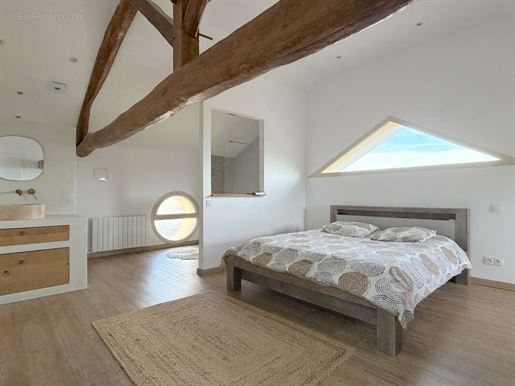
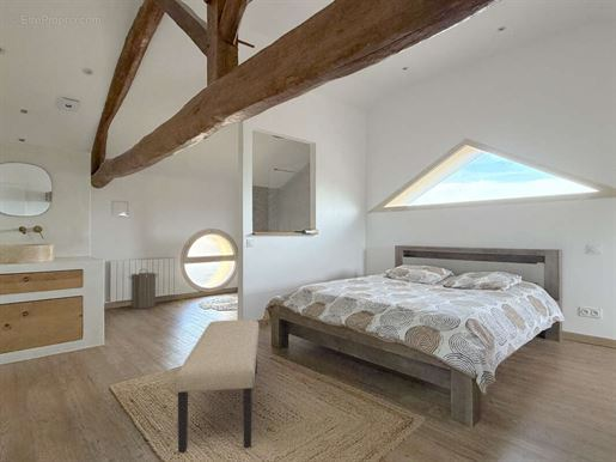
+ laundry hamper (144, 287)
+ bench (226, 370)
